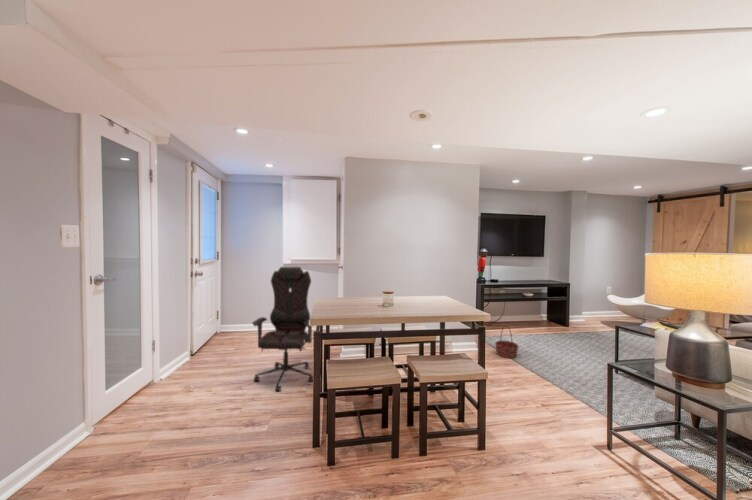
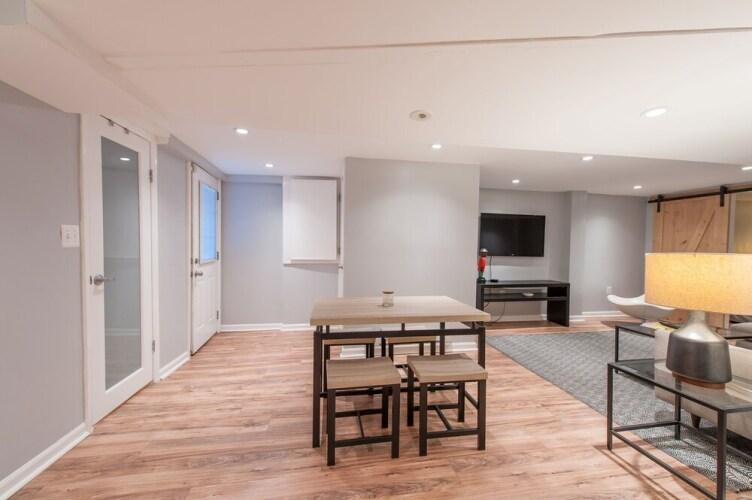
- office chair (285, 323)
- basket (506, 341)
